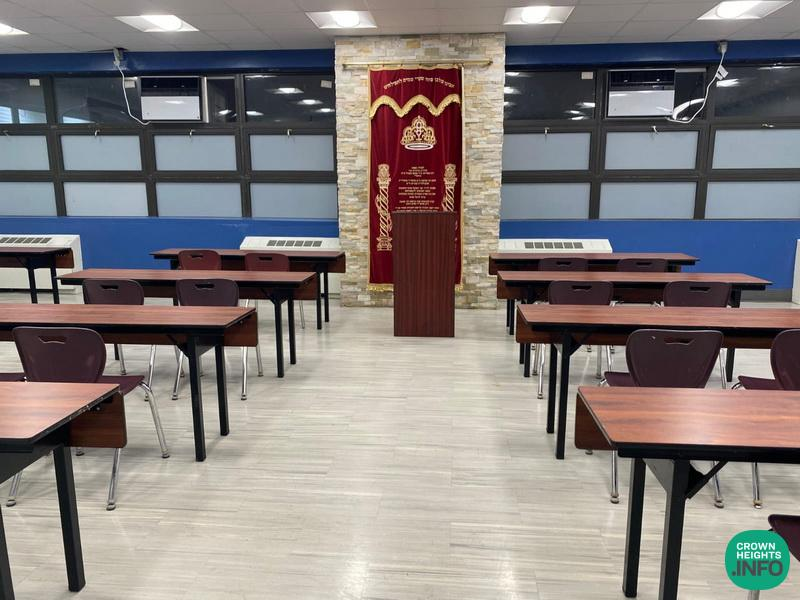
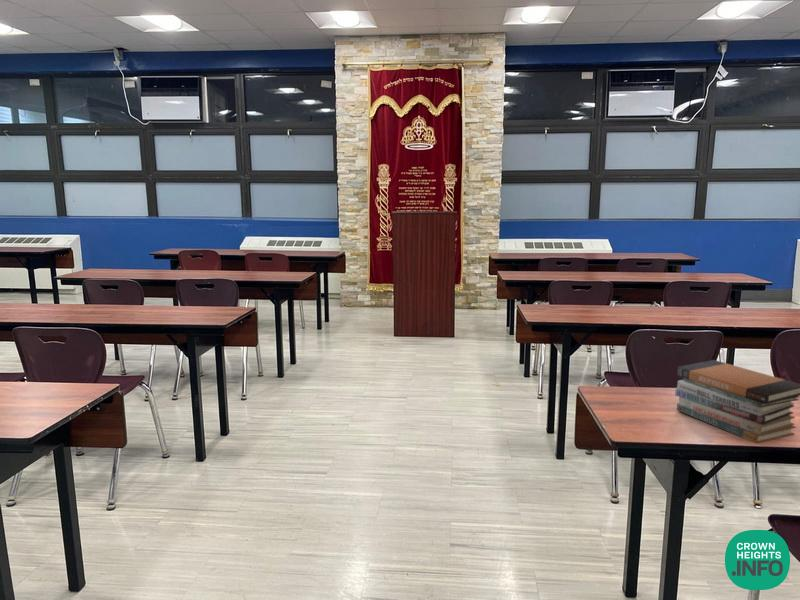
+ book stack (734, 398)
